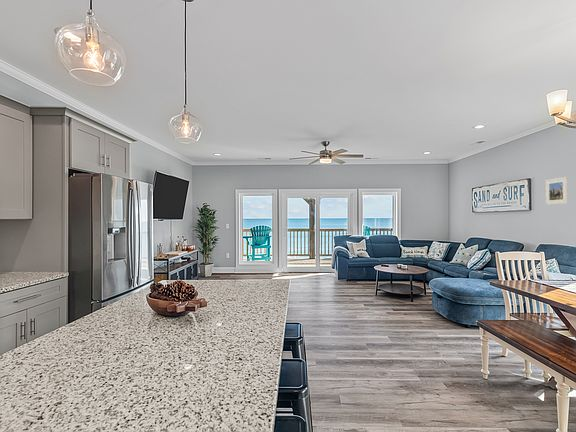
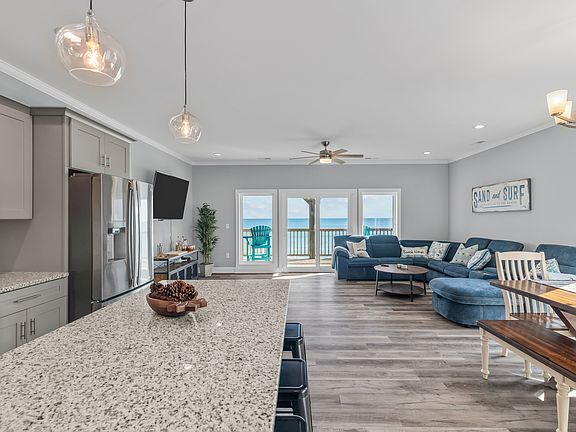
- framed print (556, 191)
